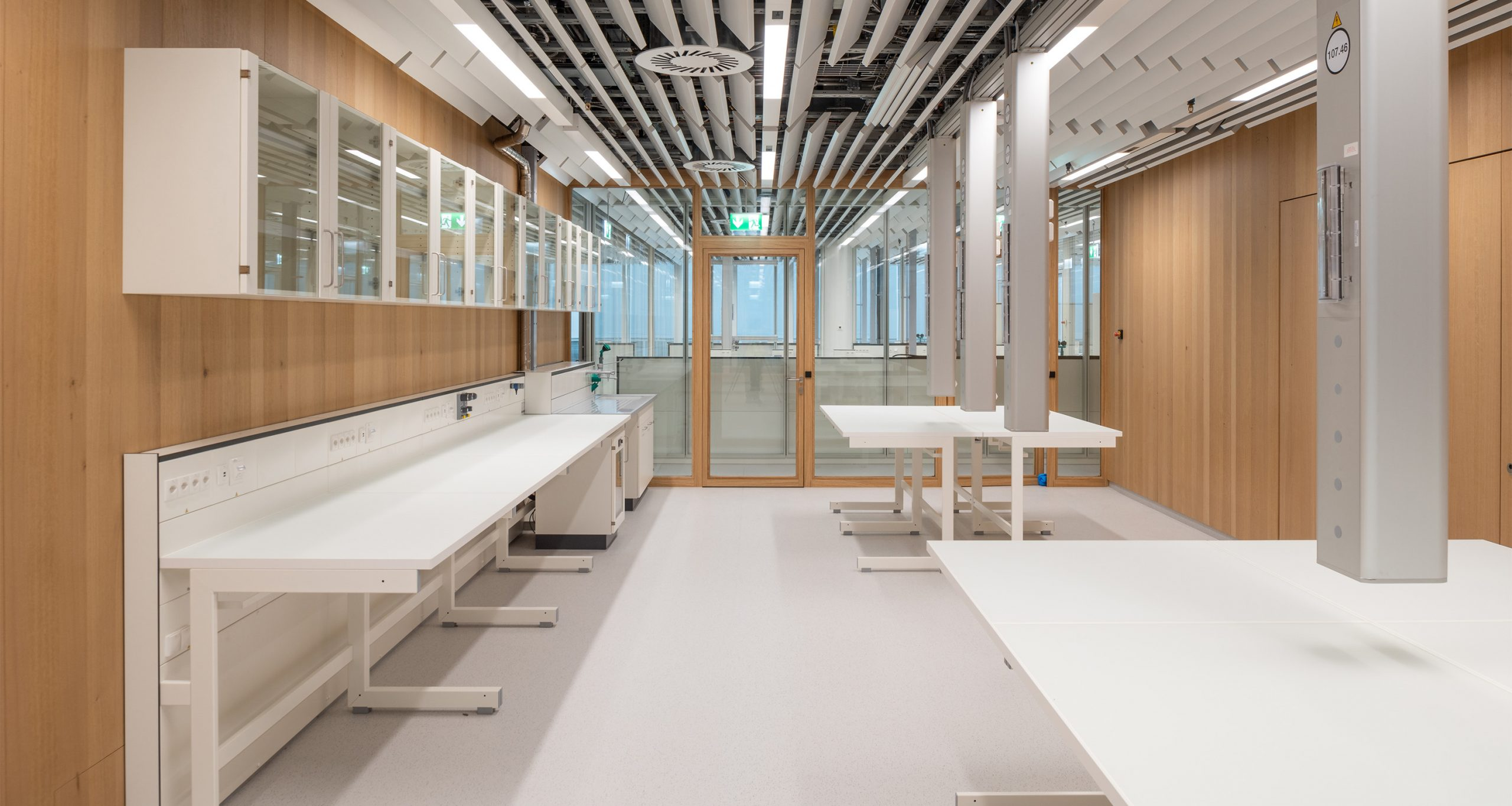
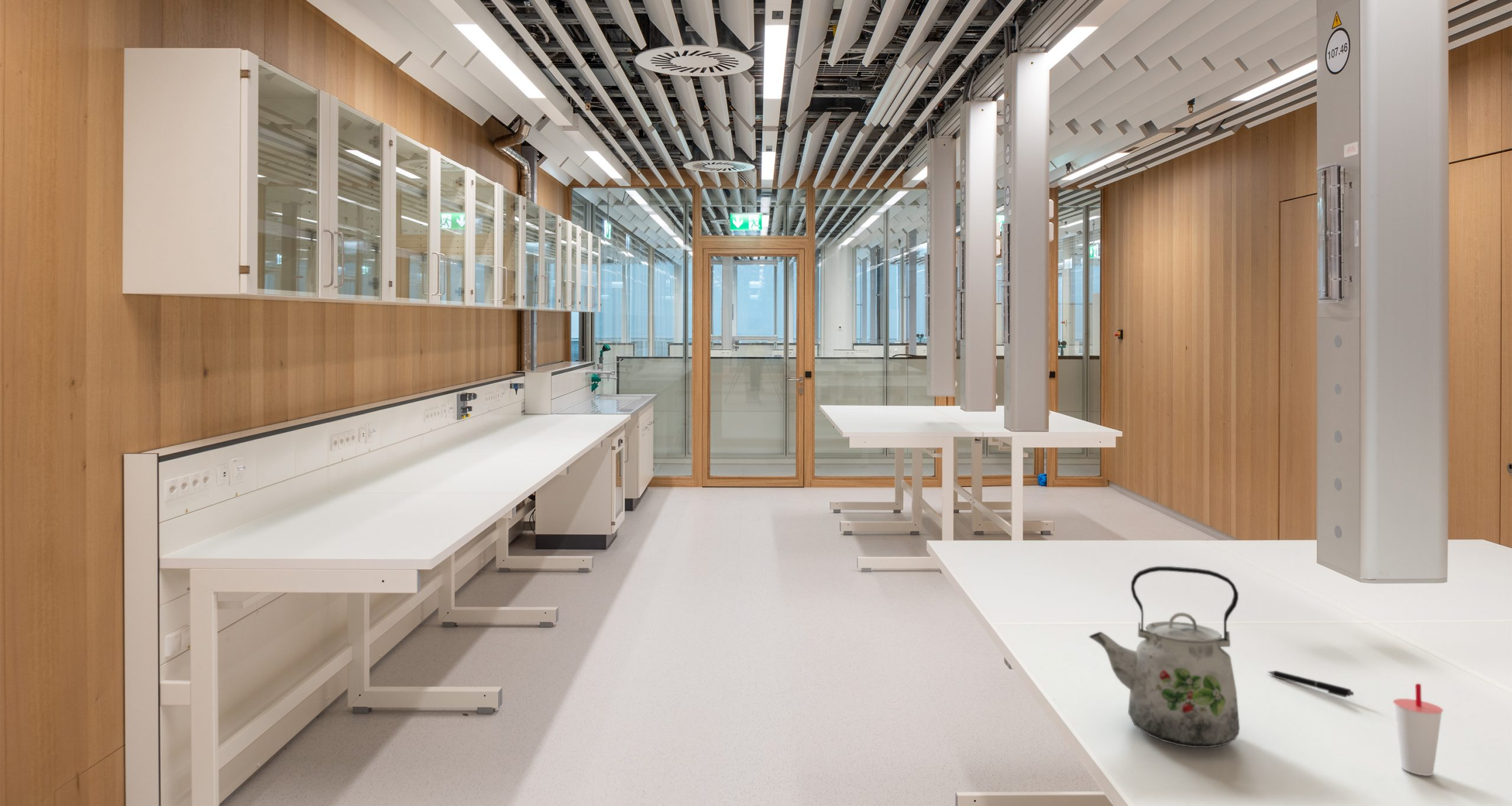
+ cup (1418, 726)
+ kettle (1162, 649)
+ pen (1308, 681)
